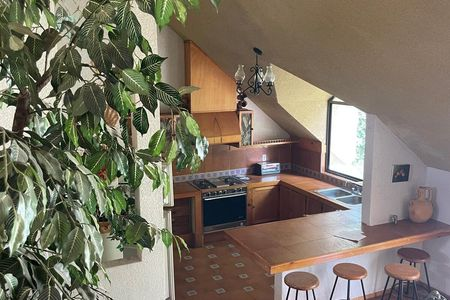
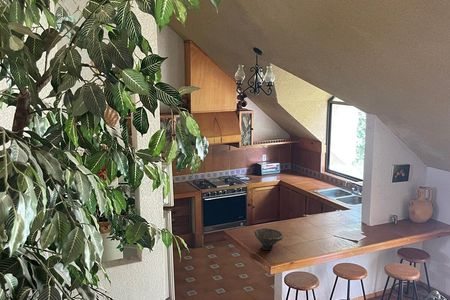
+ bowl (268, 239)
